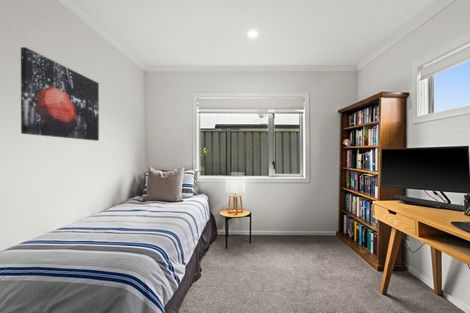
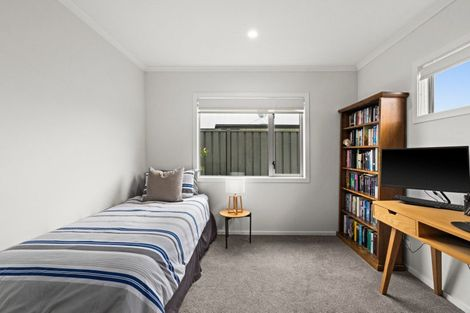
- wall art (67, 103)
